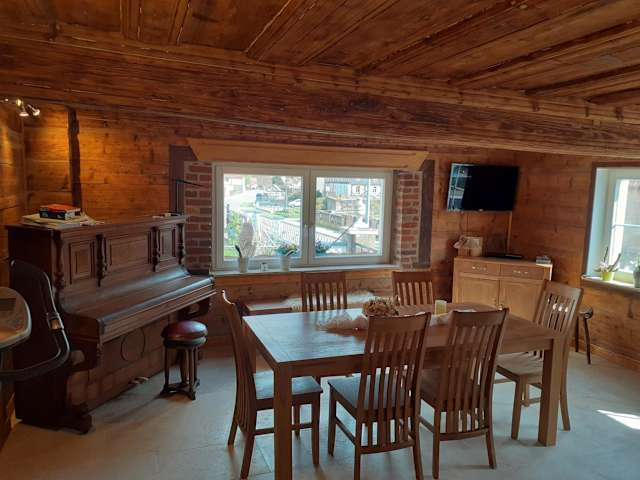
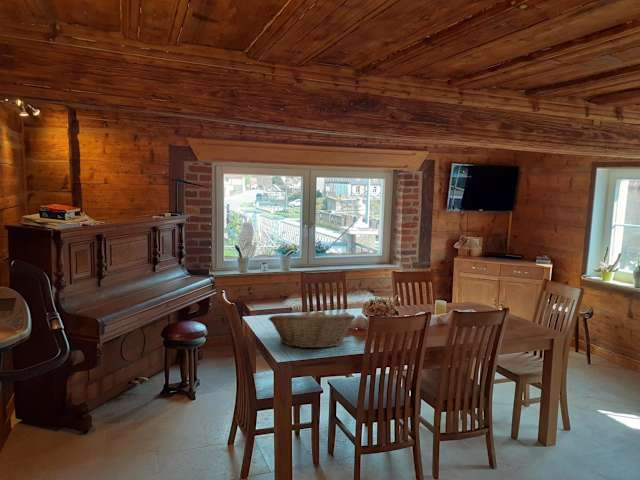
+ fruit basket (312, 324)
